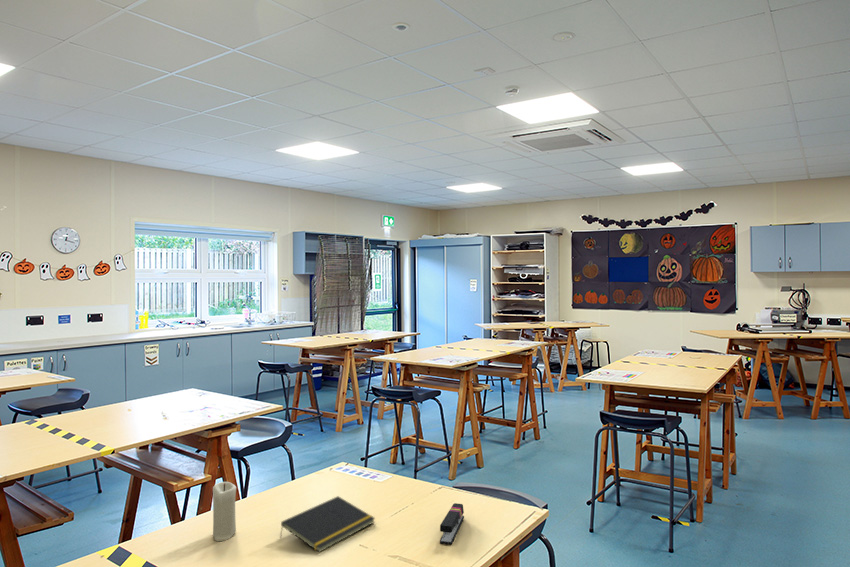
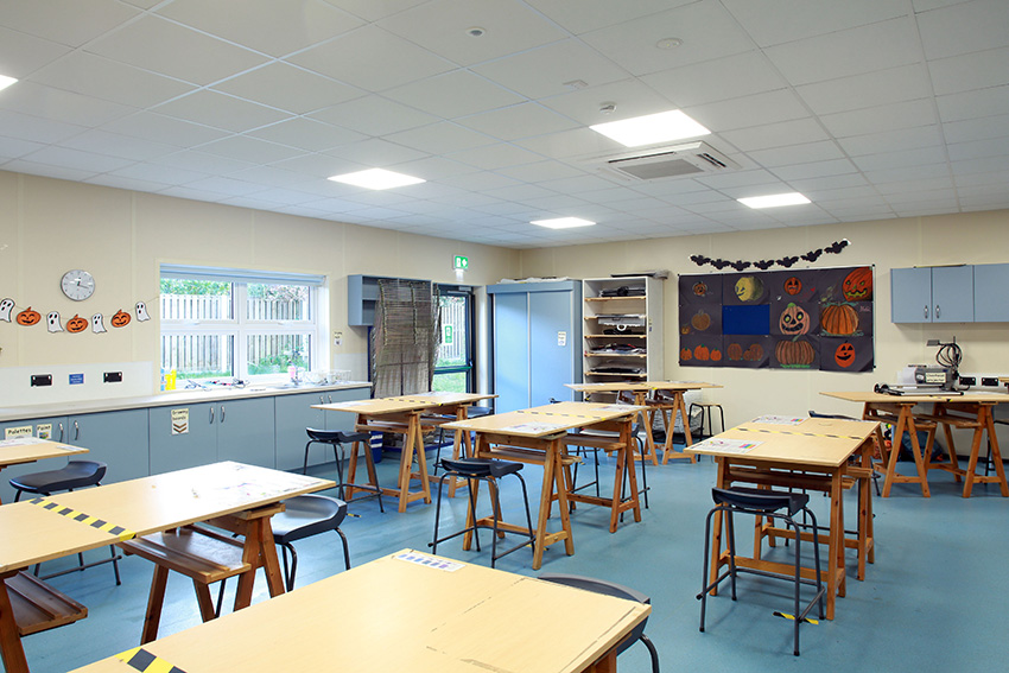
- candle (224, 509)
- notepad (329, 521)
- stapler (452, 521)
